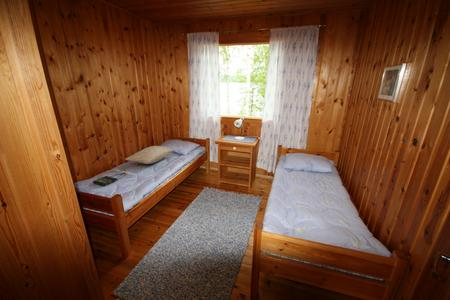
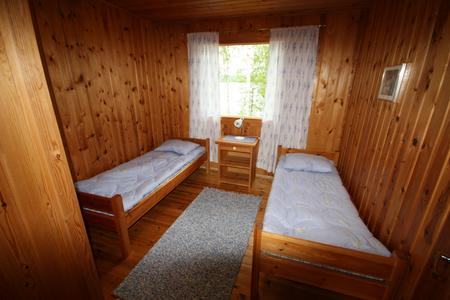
- tote bag (111, 177)
- pillow (151, 154)
